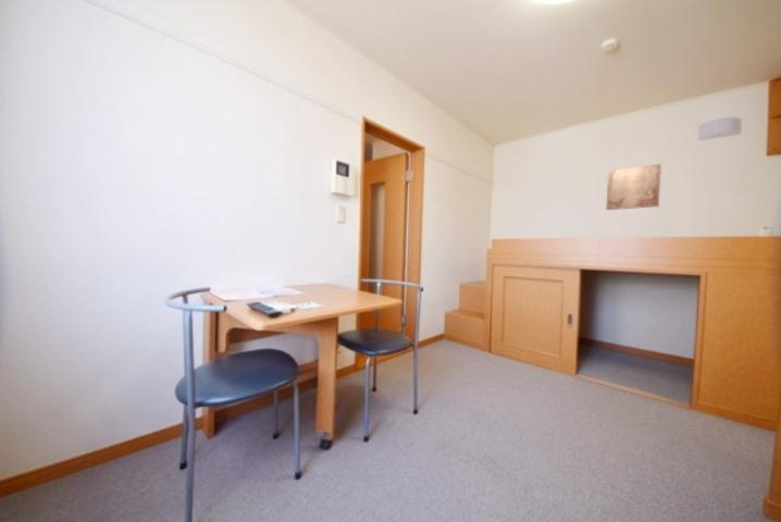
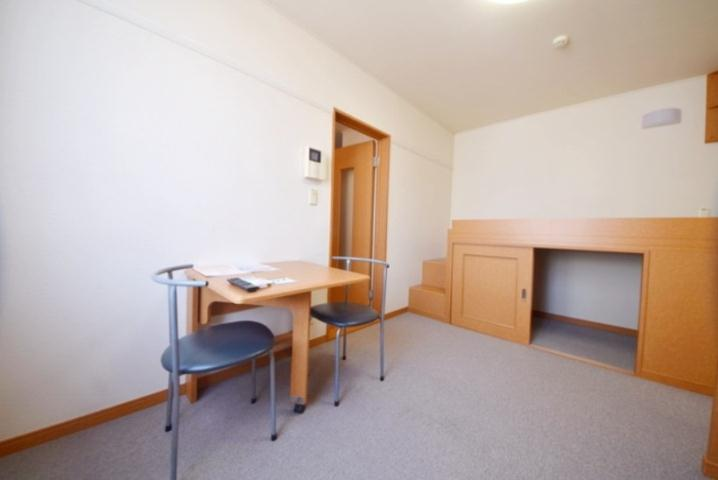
- wall art (632, 188)
